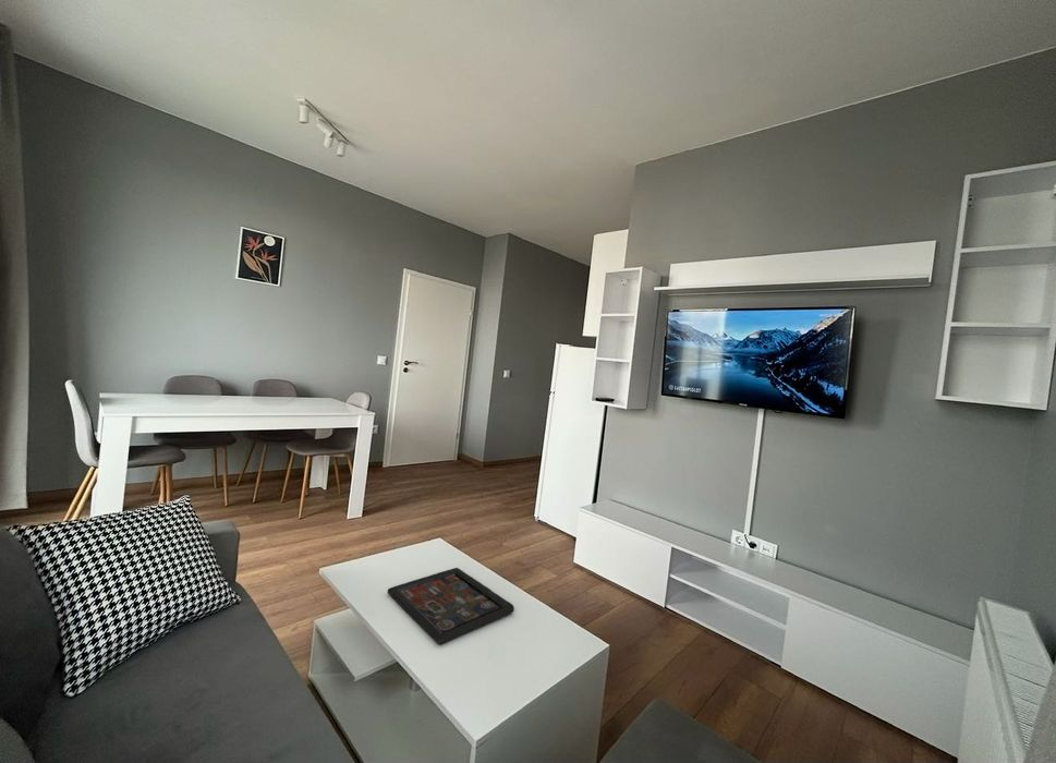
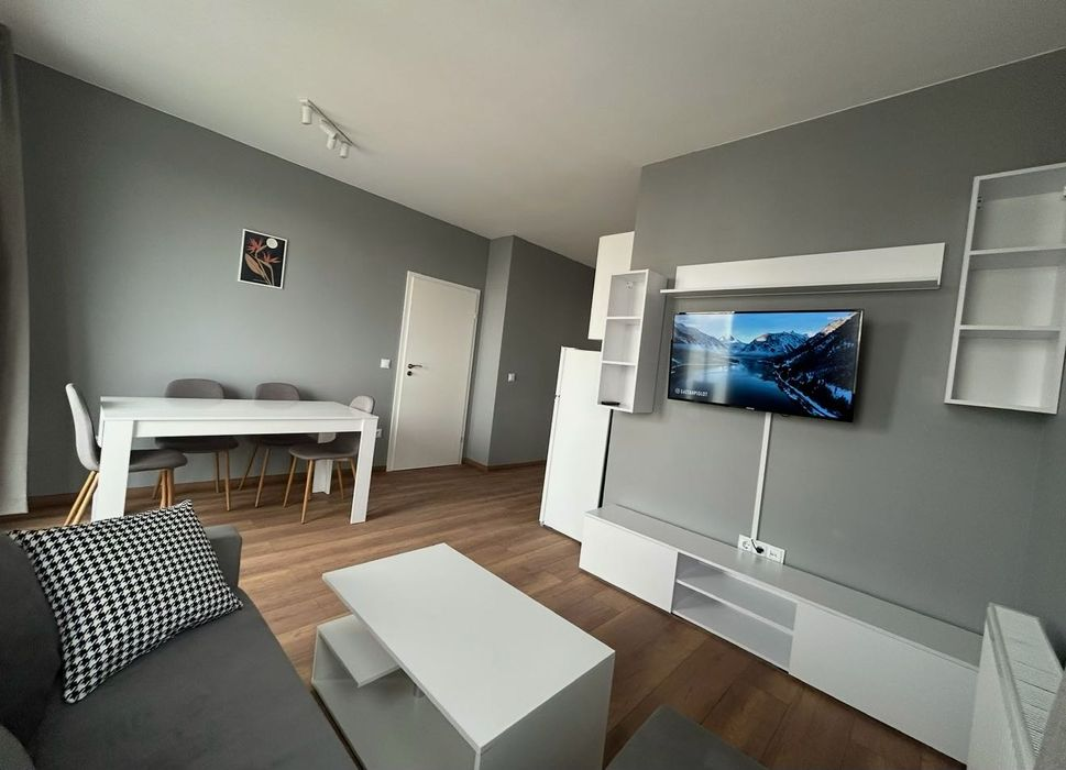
- decorative tray (449, 600)
